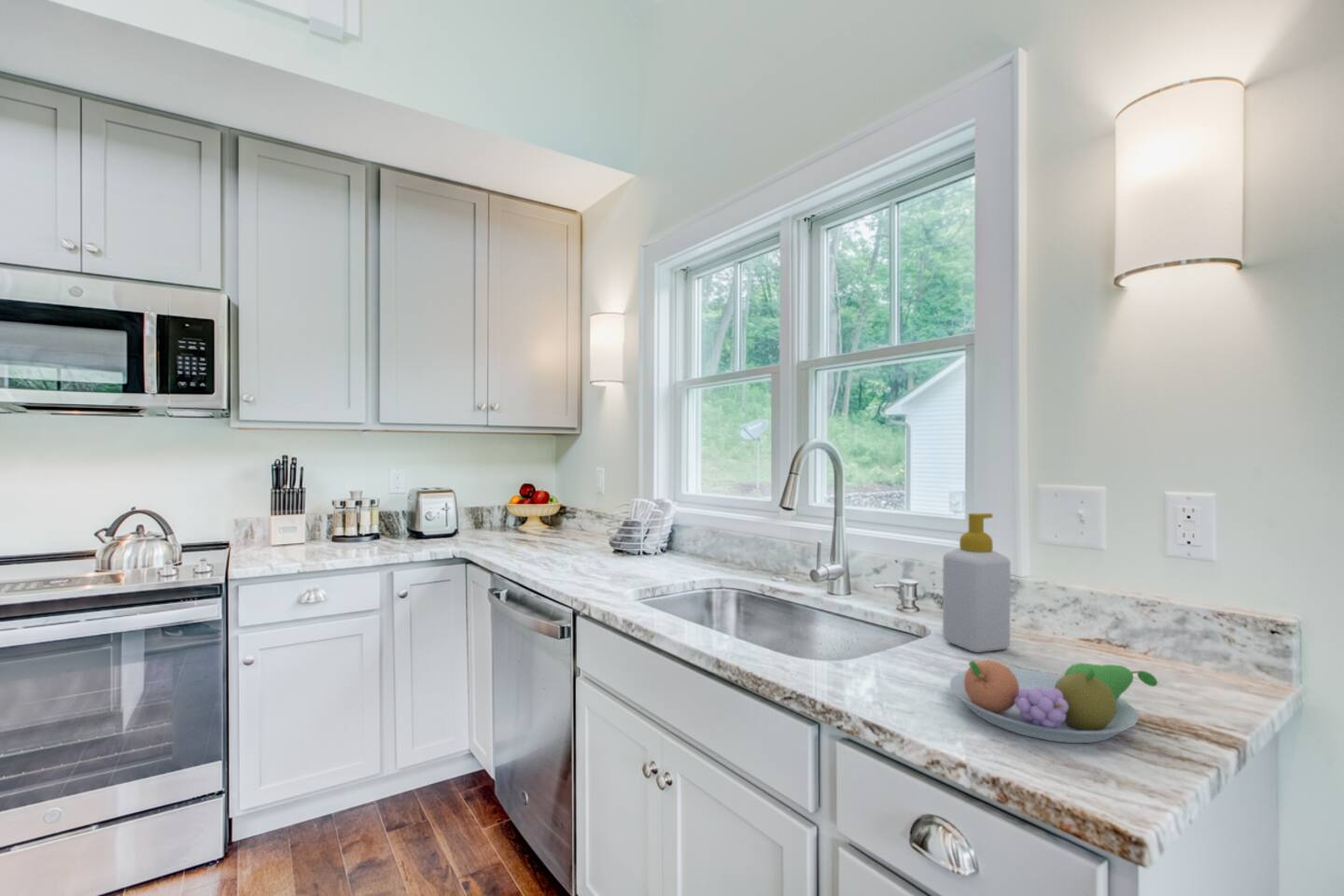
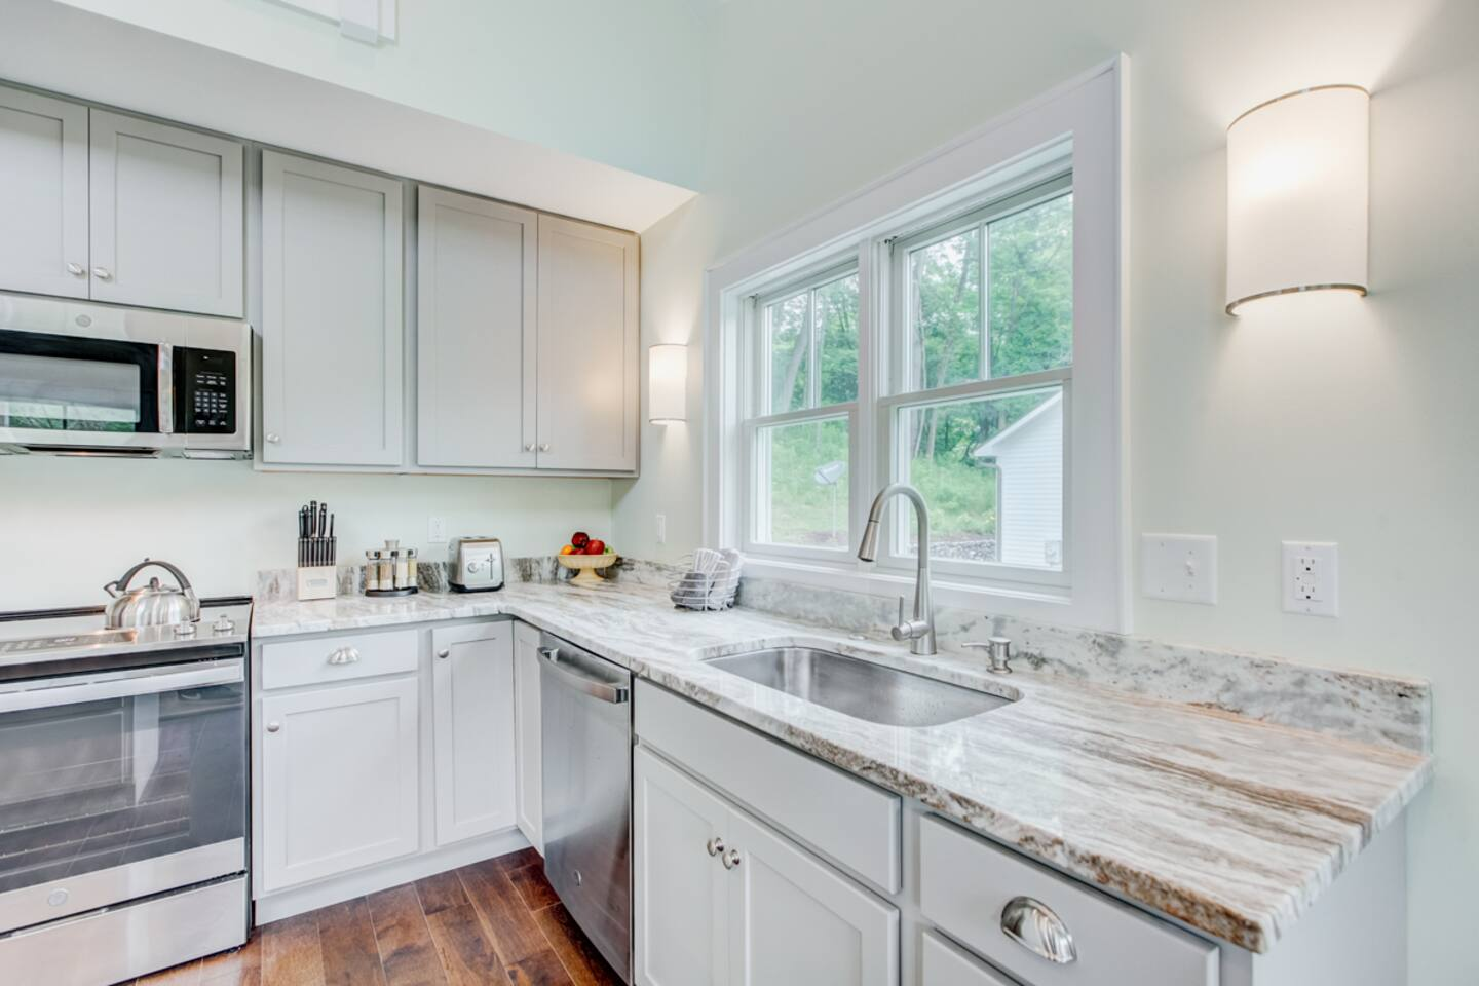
- soap bottle (975, 579)
- fruit bowl (1045, 681)
